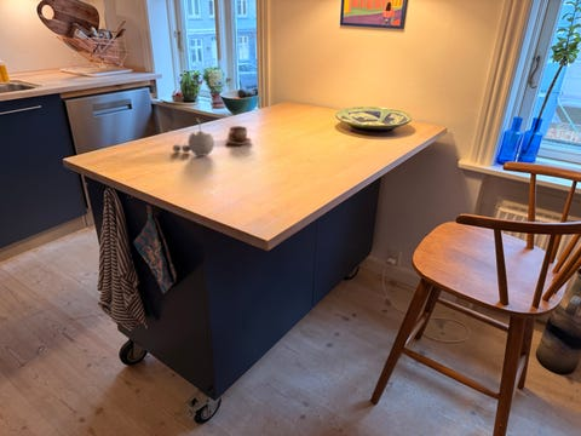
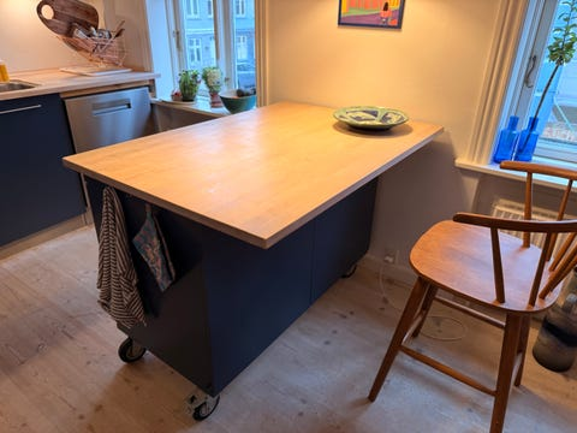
- fruit (192, 136)
- cup (237, 134)
